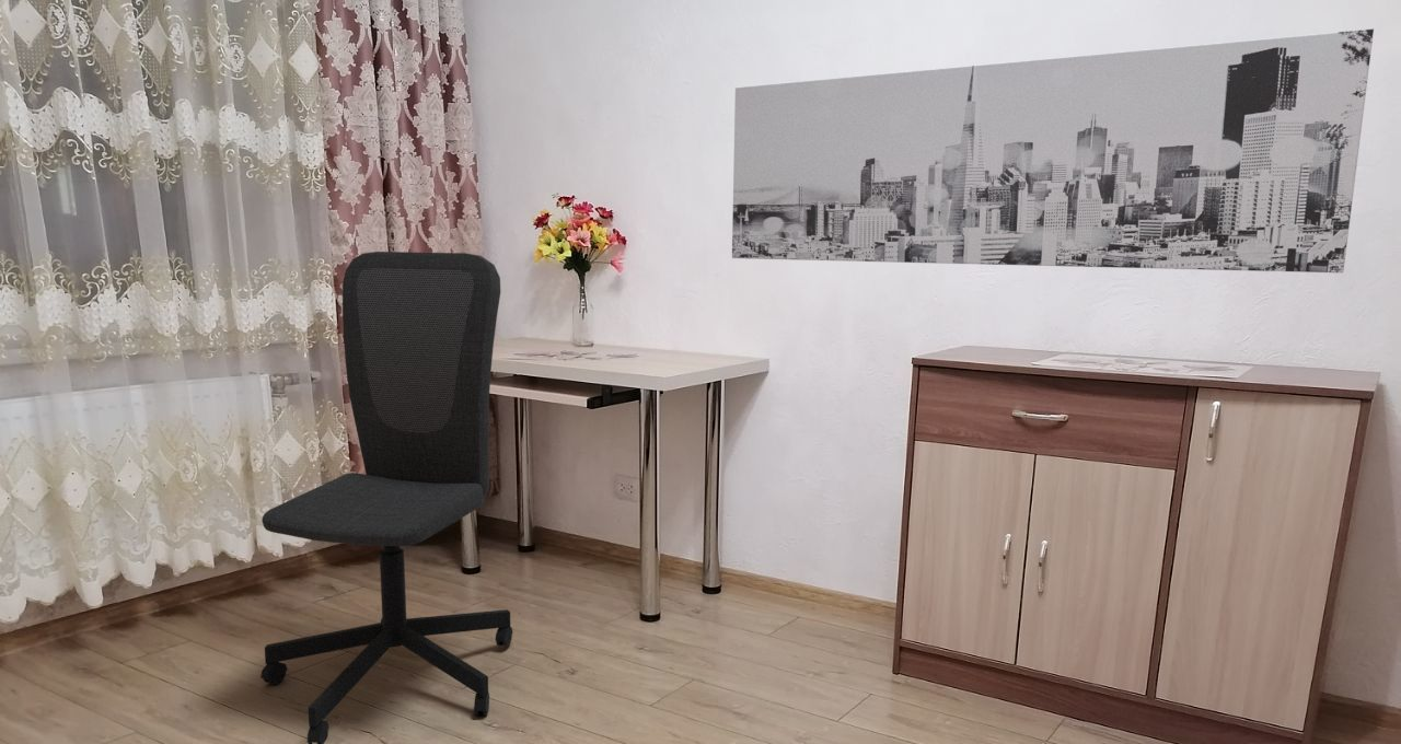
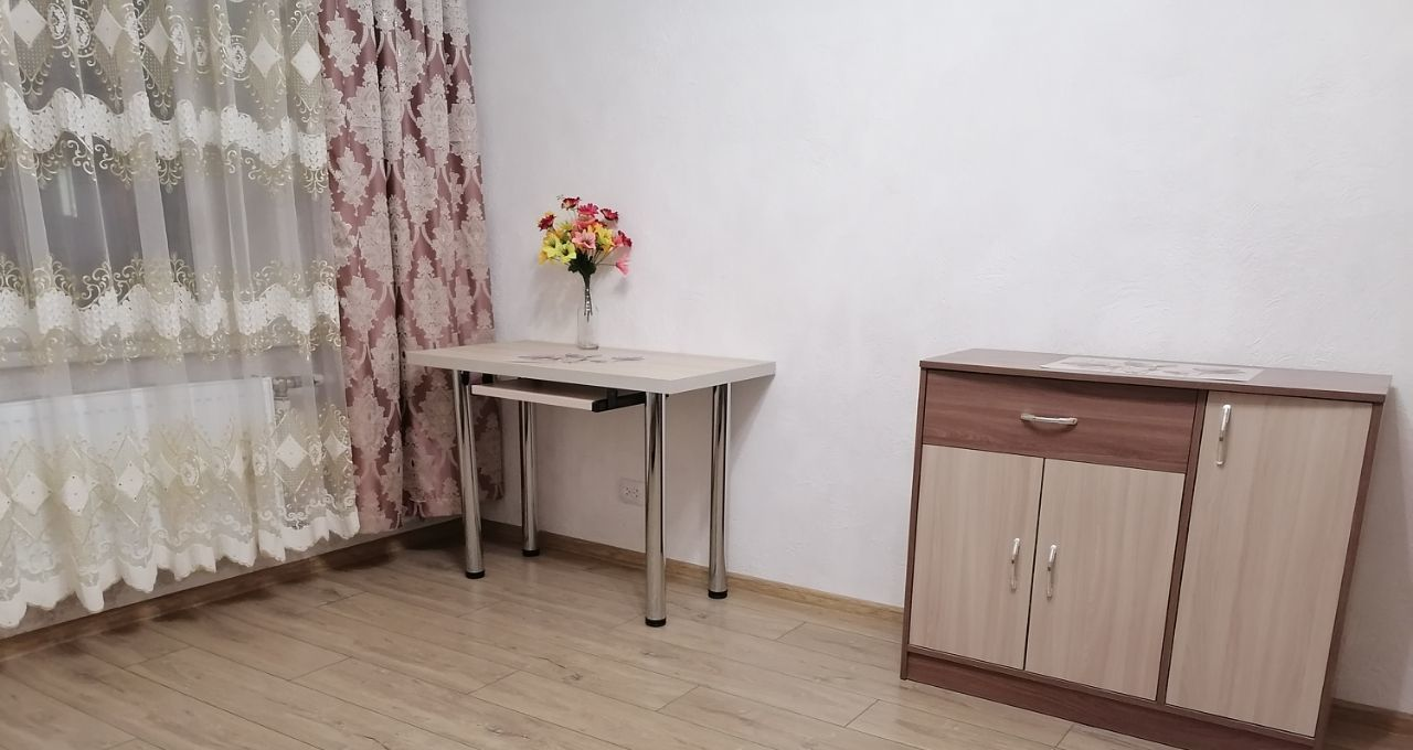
- office chair (382, 477)
- wall art (993, 165)
